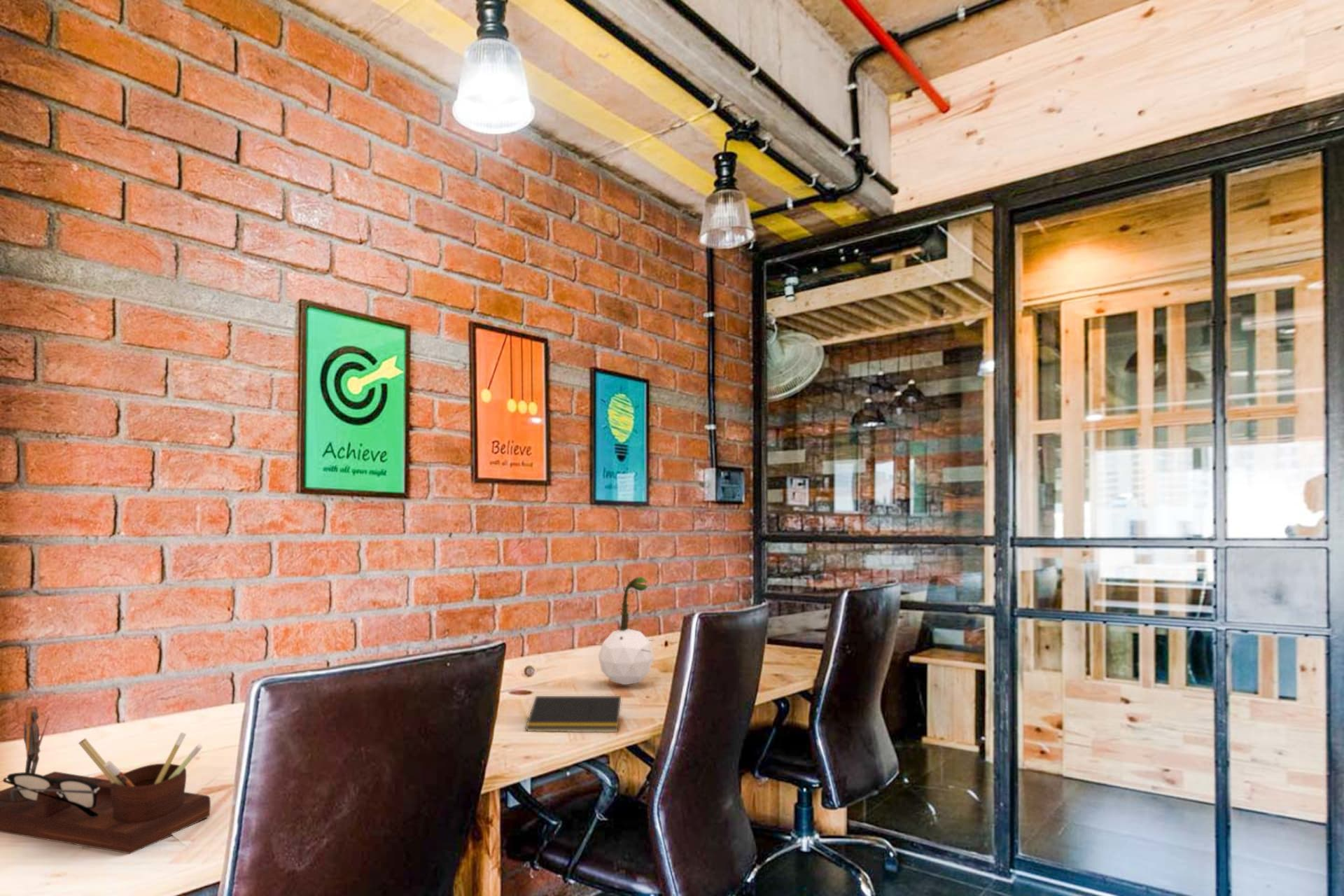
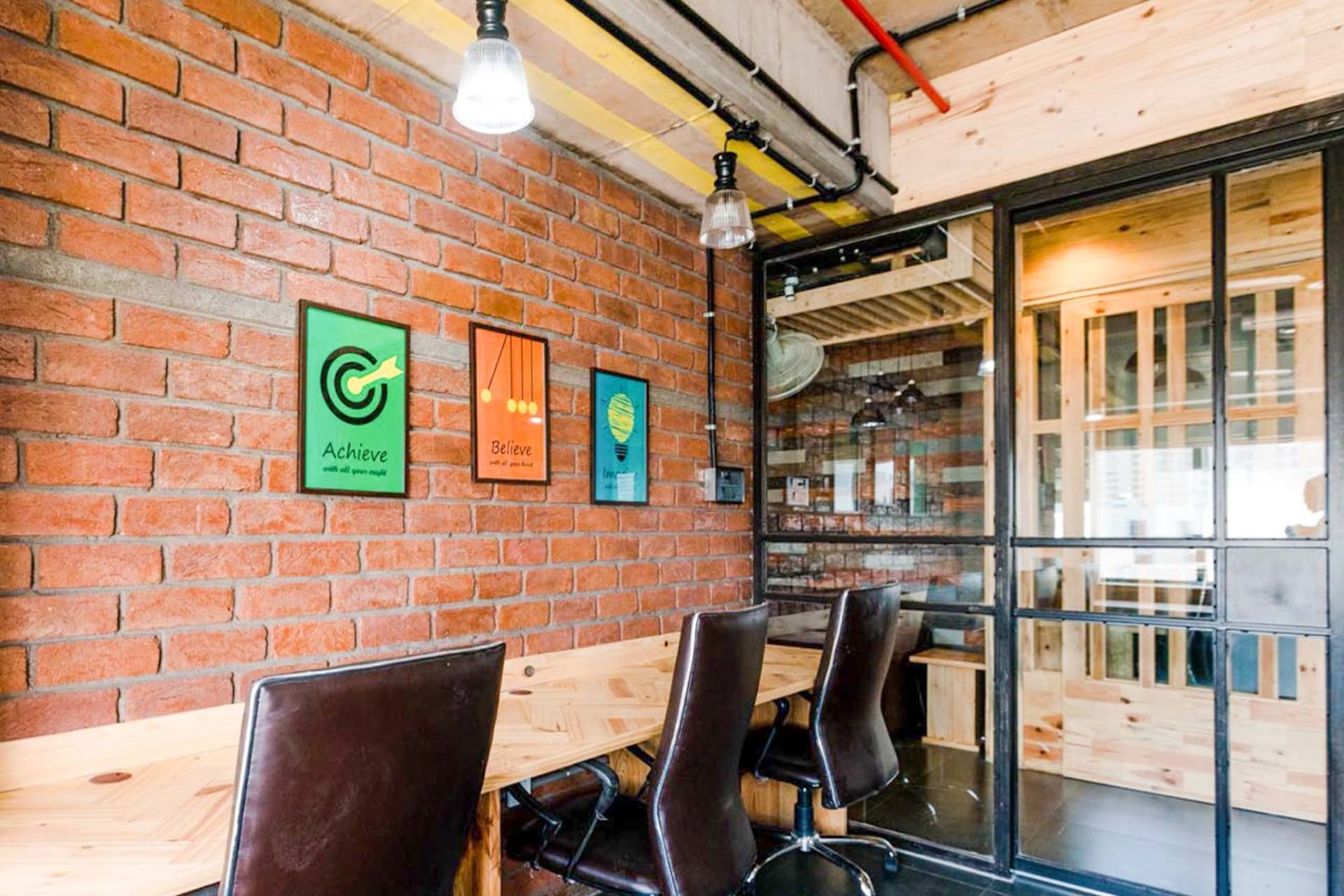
- desk organizer (97, 766)
- plant (621, 630)
- notepad (575, 713)
